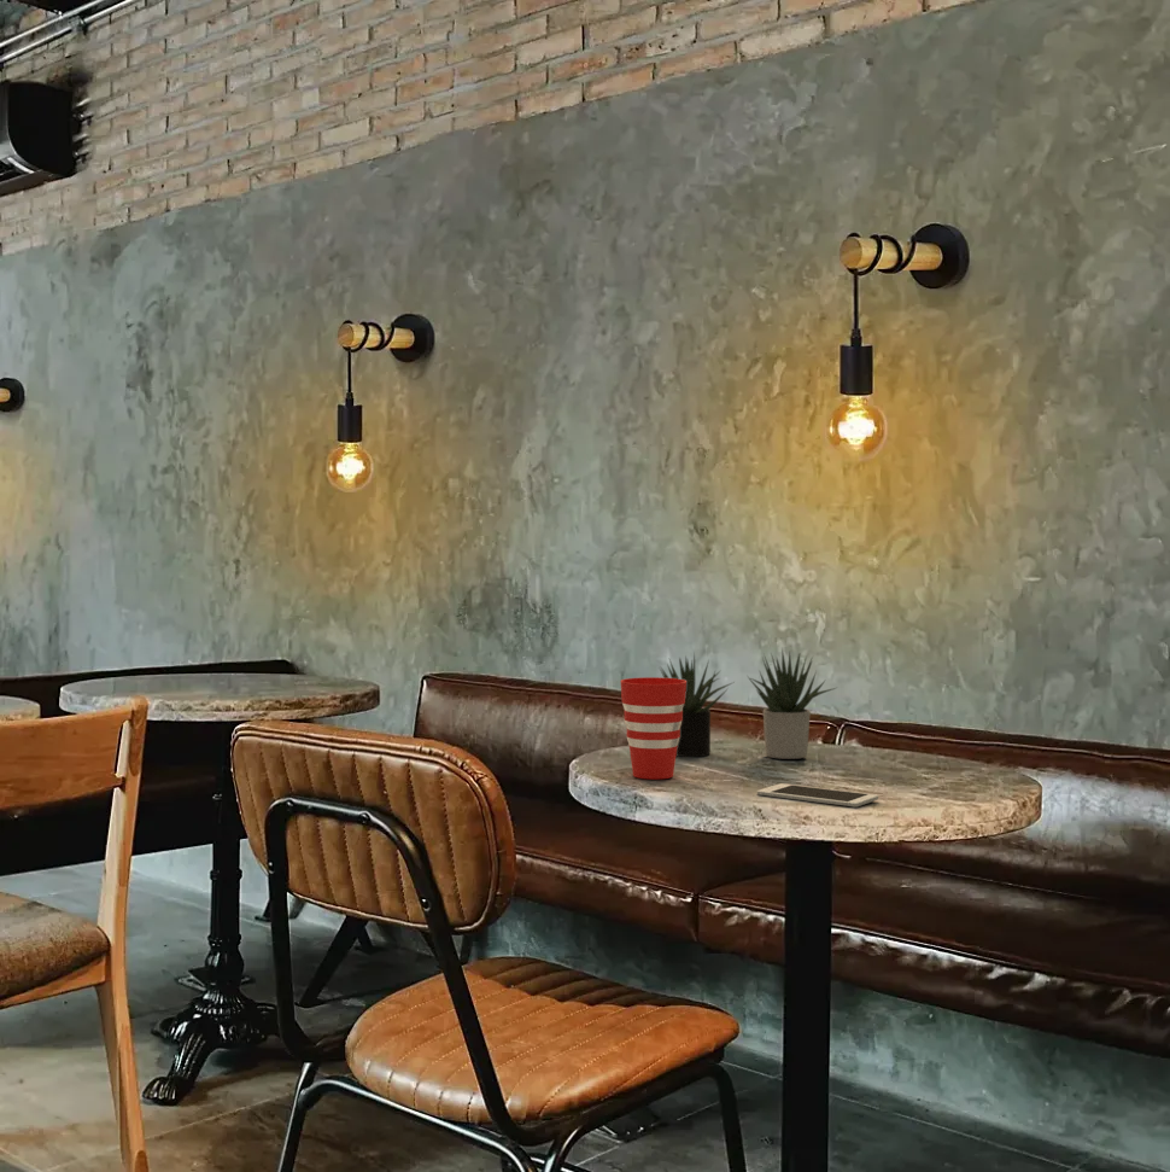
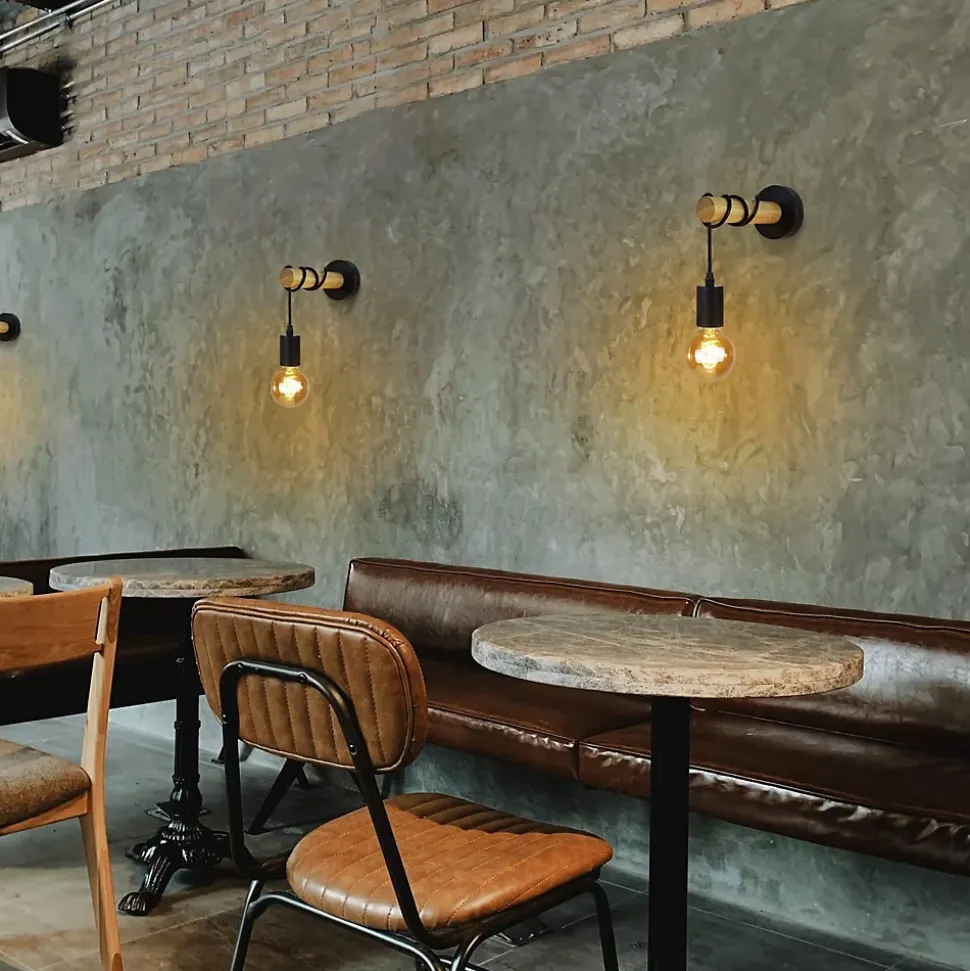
- succulent plant (726, 689)
- cell phone (817, 794)
- cup (653, 728)
